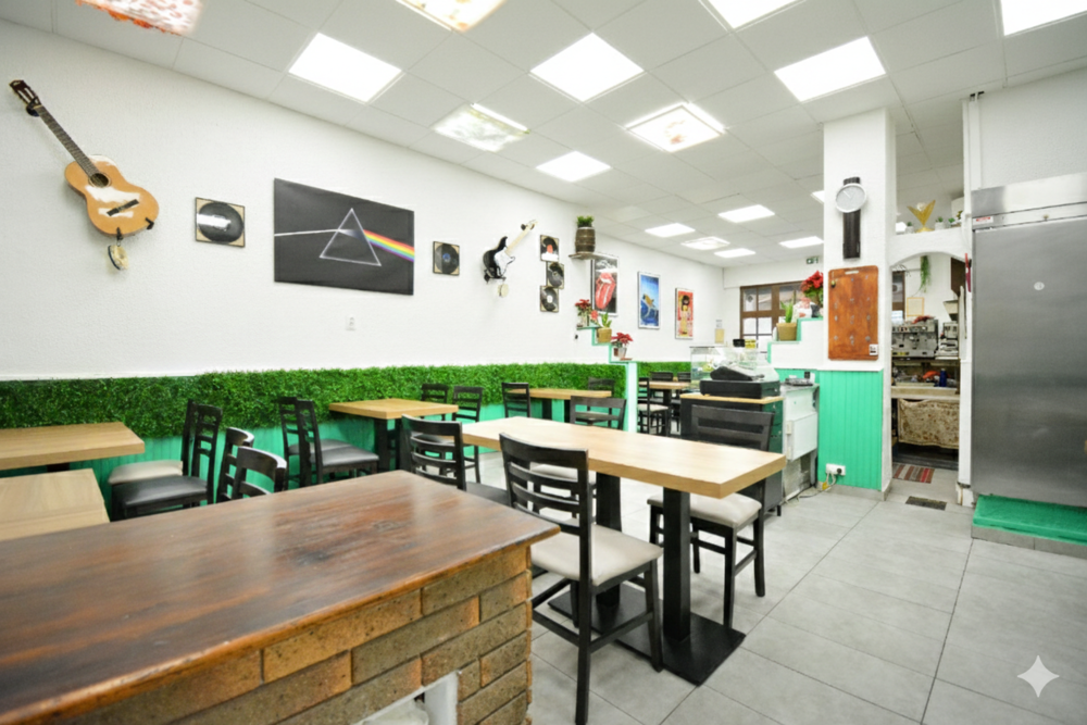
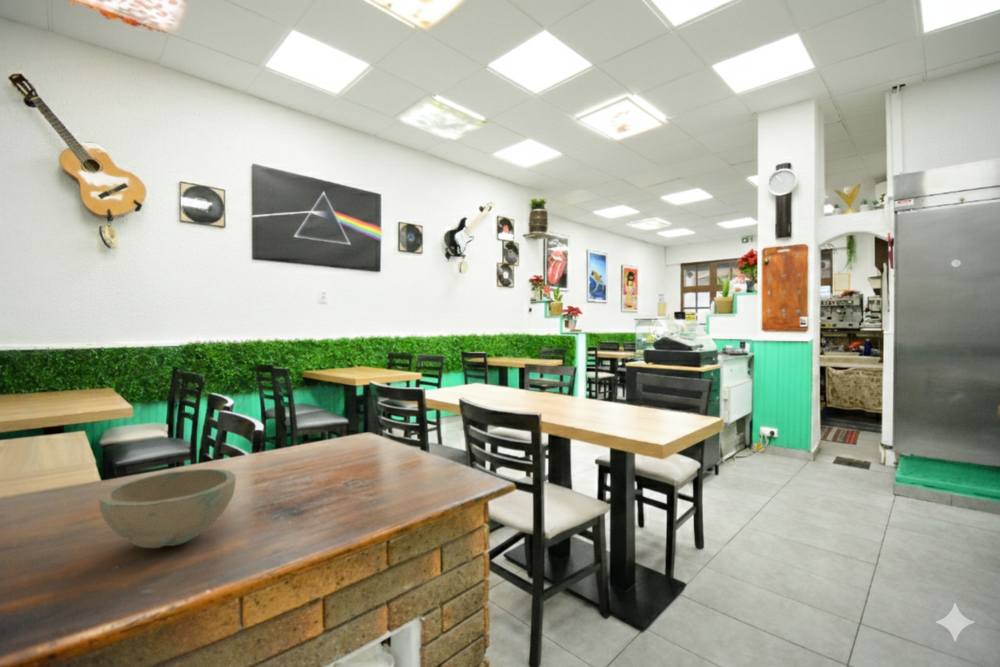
+ bowl (172, 512)
